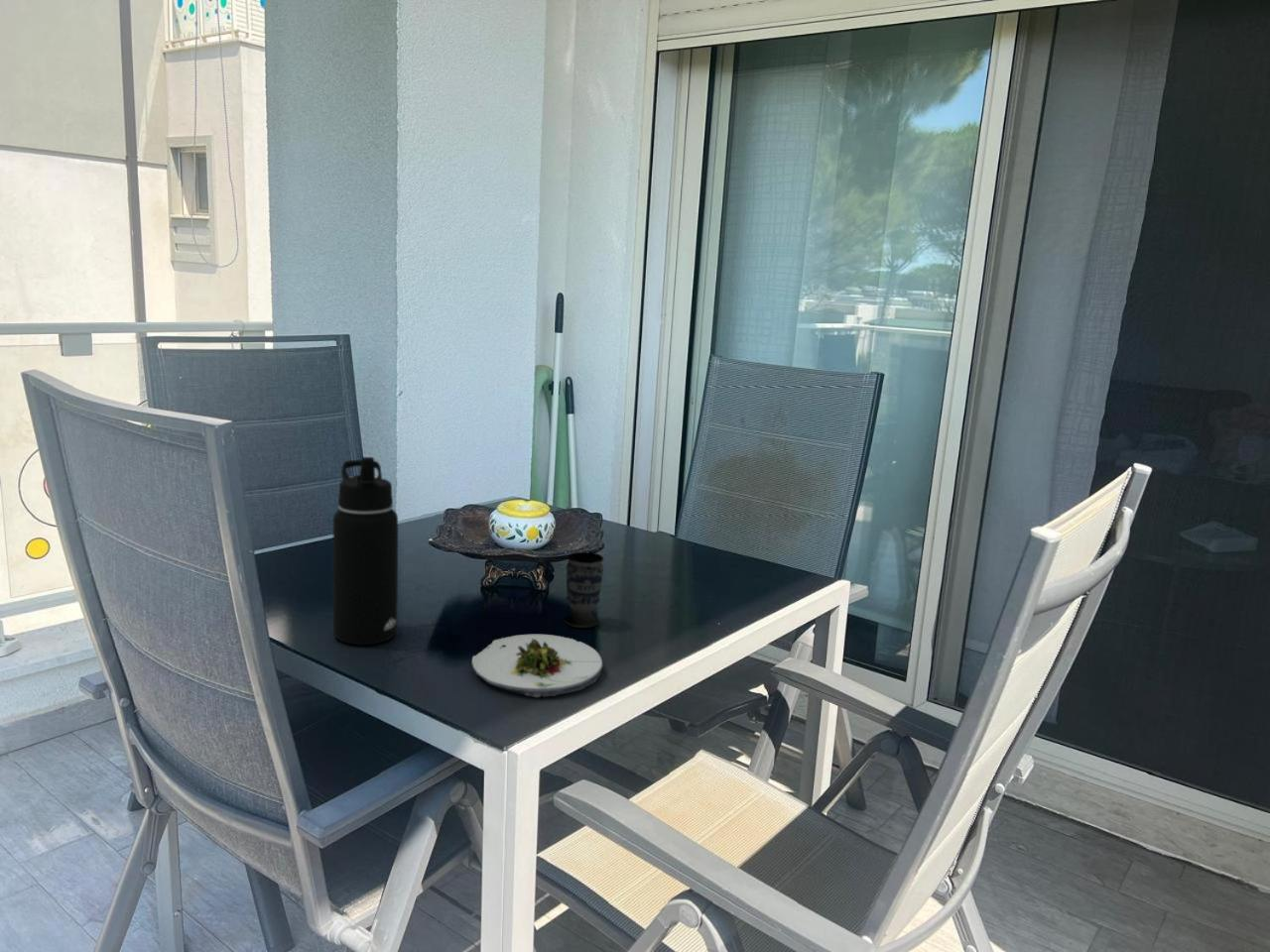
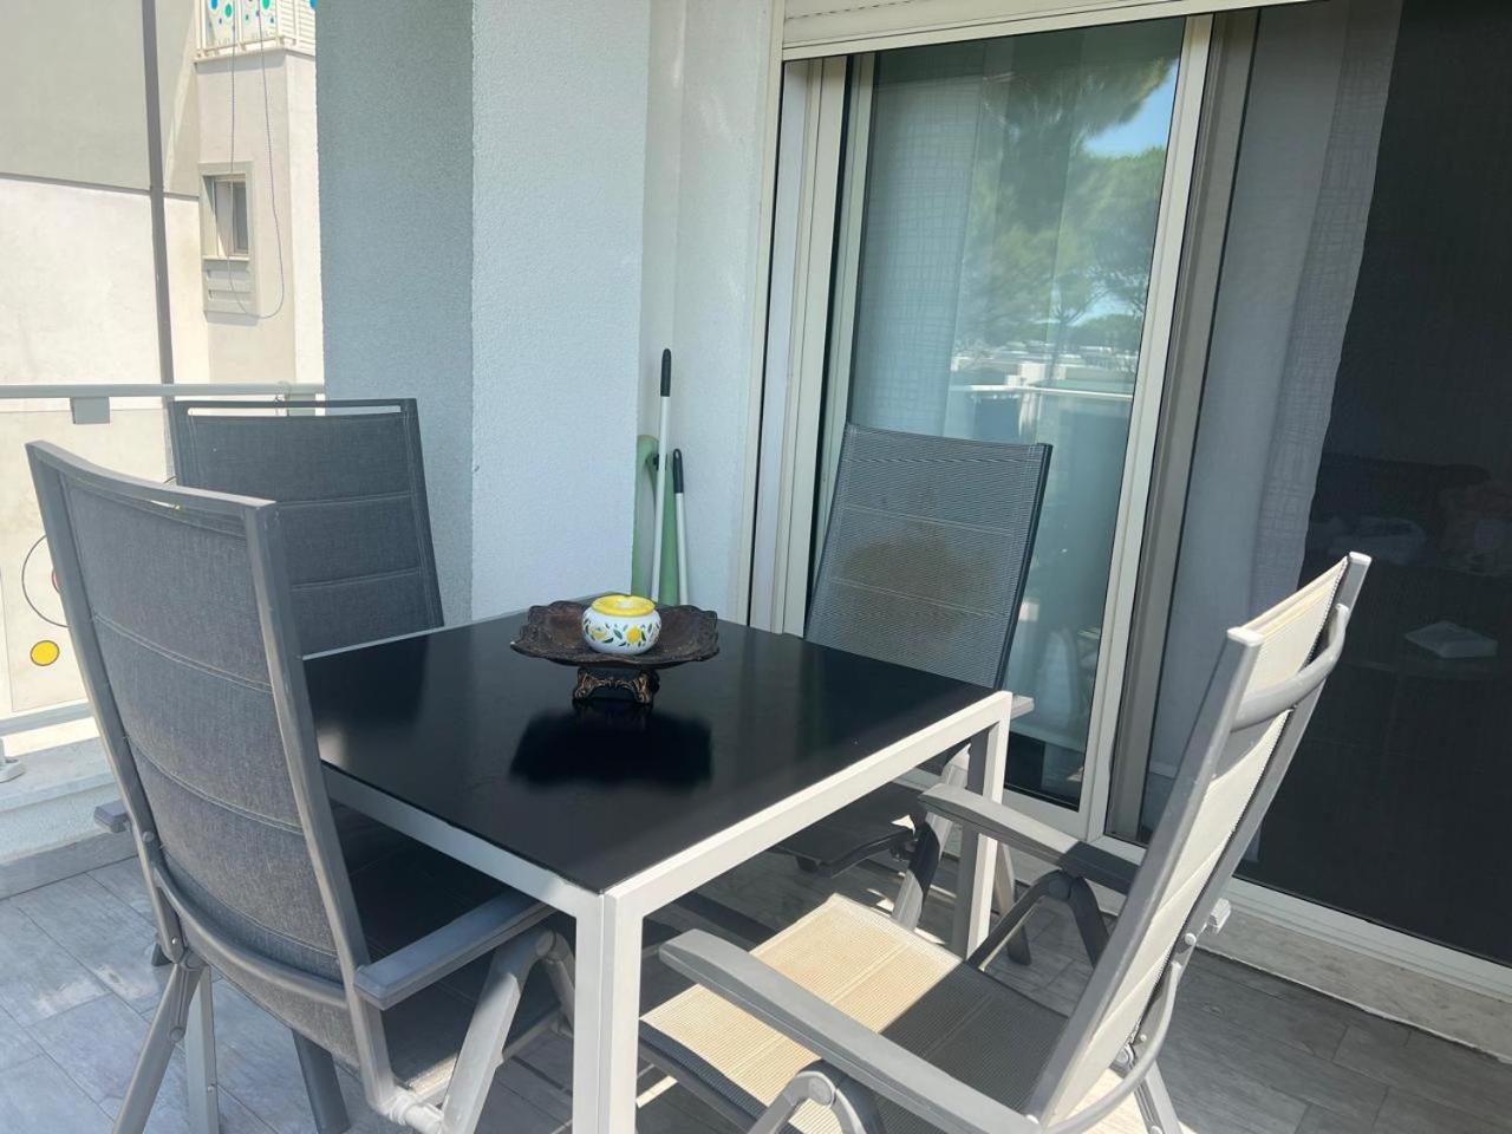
- water bottle (364, 542)
- cup (583, 589)
- salad plate (540, 655)
